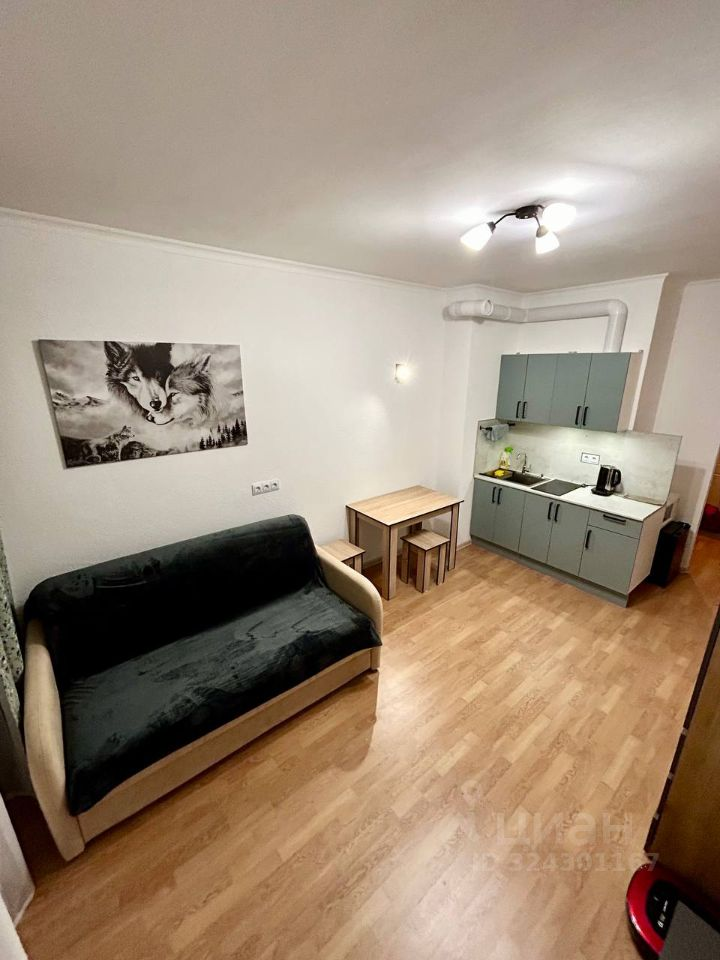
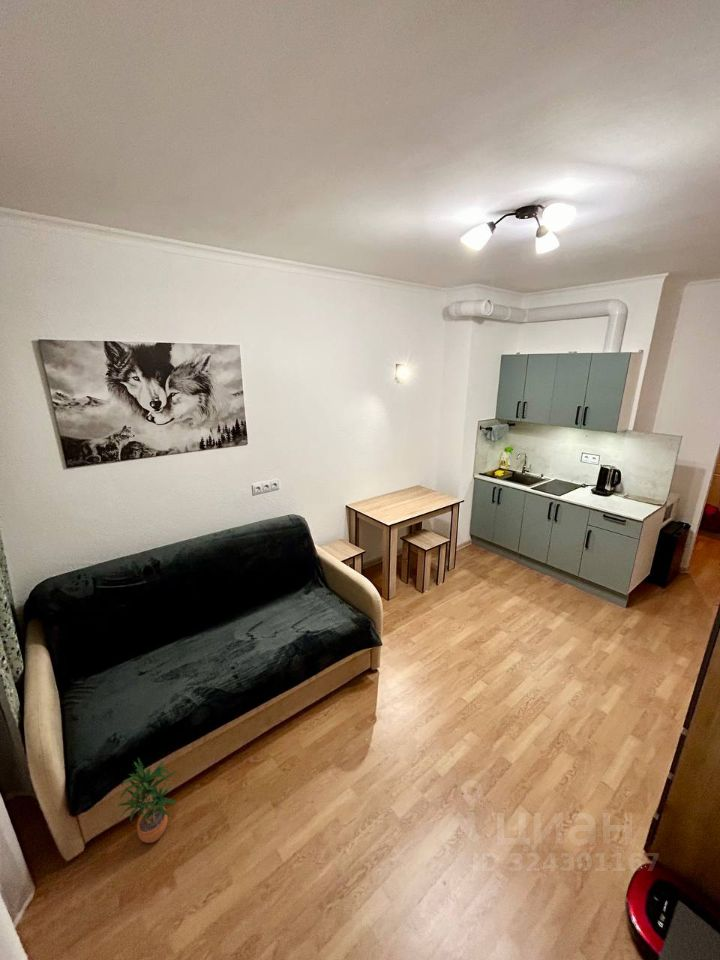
+ potted plant (152, 796)
